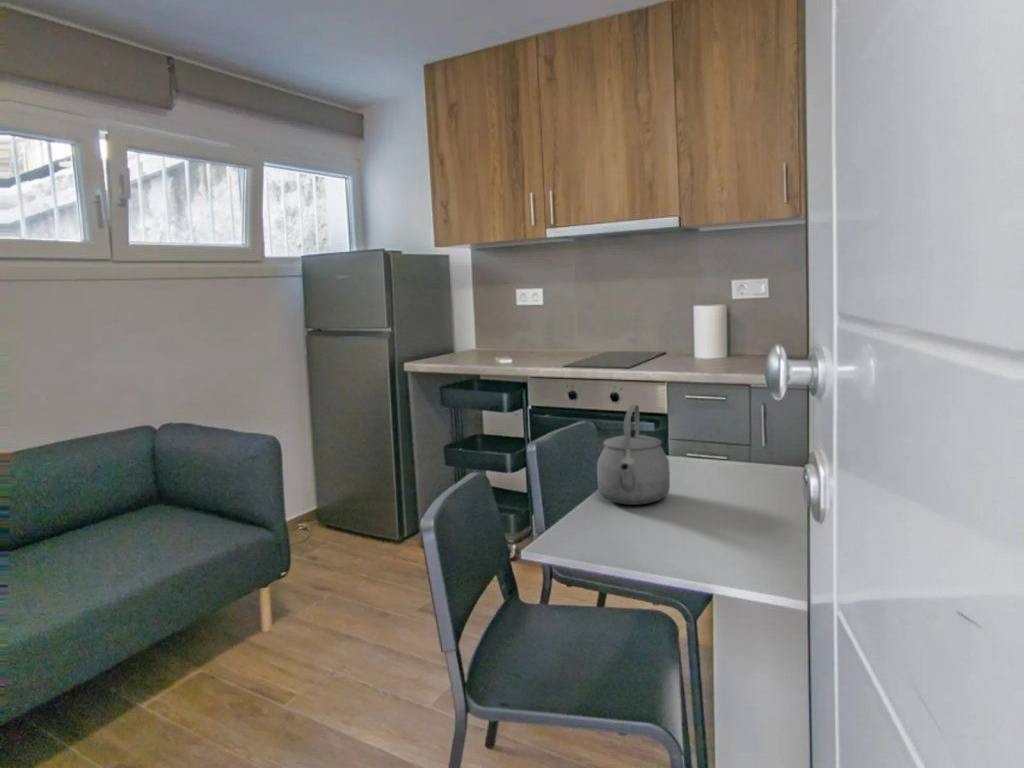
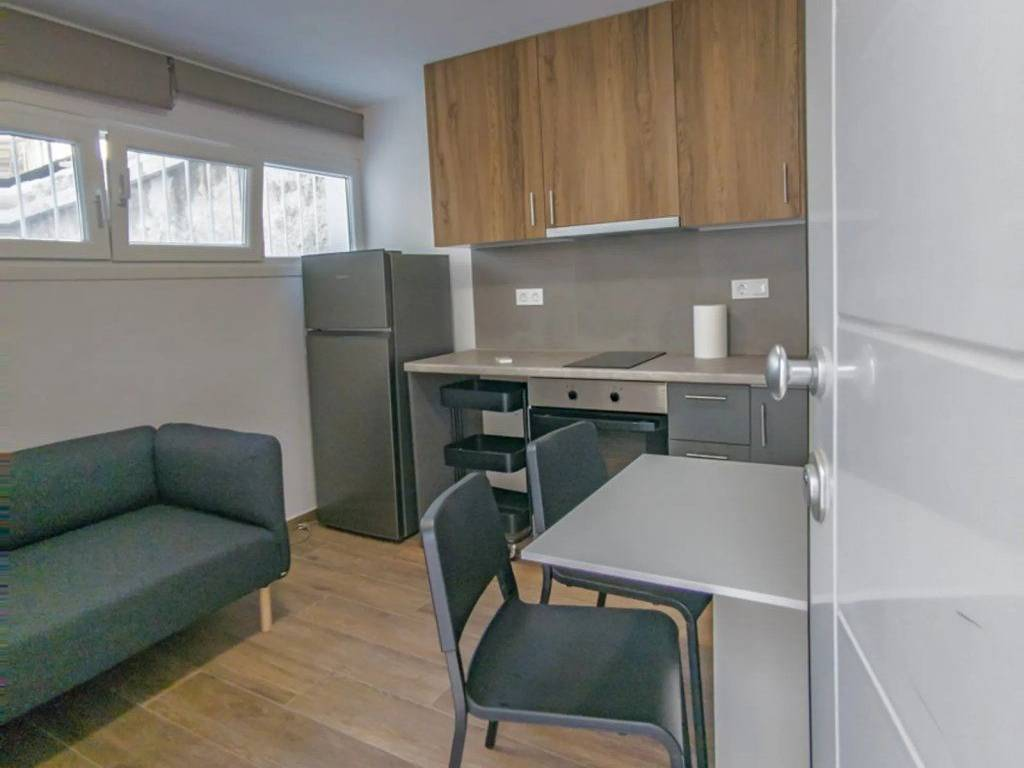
- tea kettle (631, 456)
